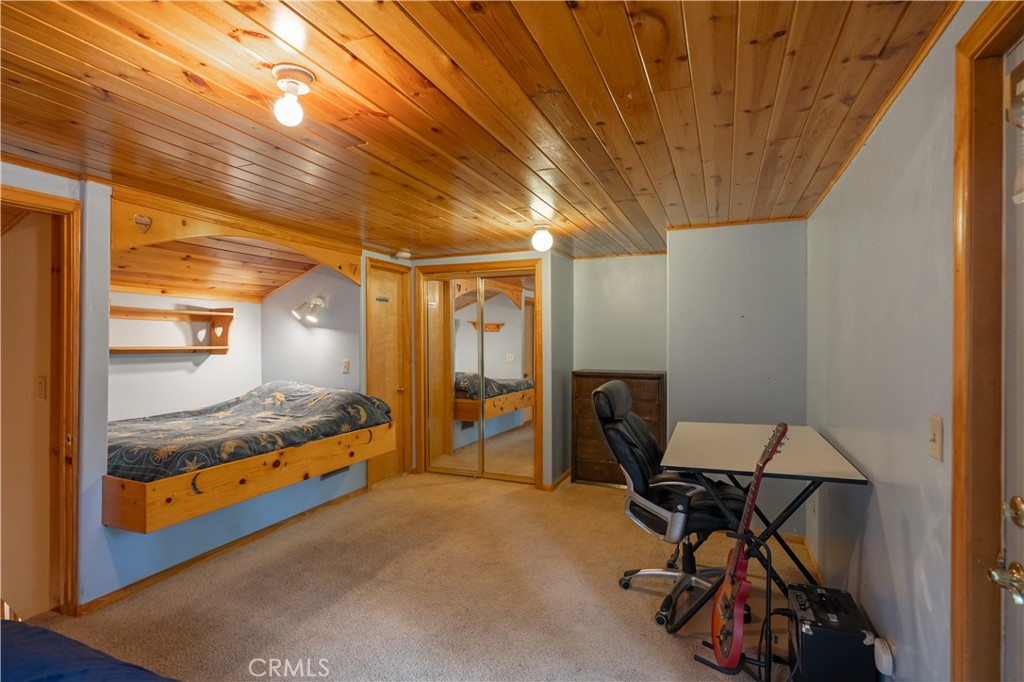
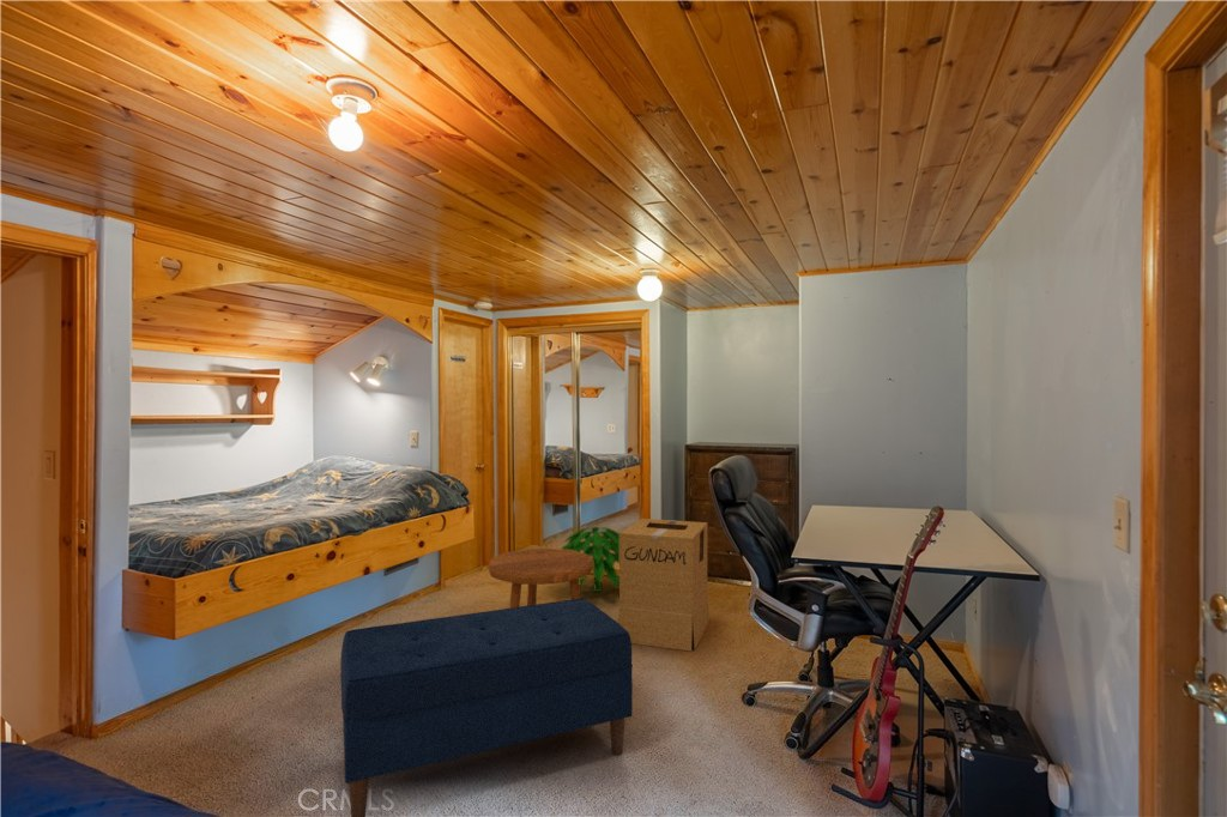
+ footstool (536, 595)
+ cardboard box (665, 579)
+ bench (486, 692)
+ indoor plant (597, 555)
